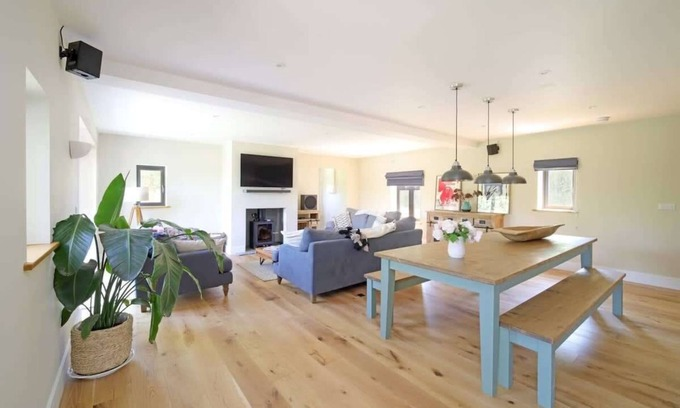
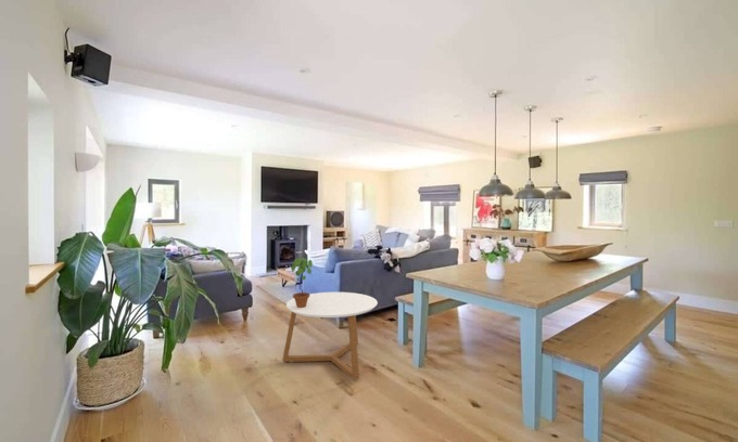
+ coffee table (330, 316)
+ potted plant (301, 281)
